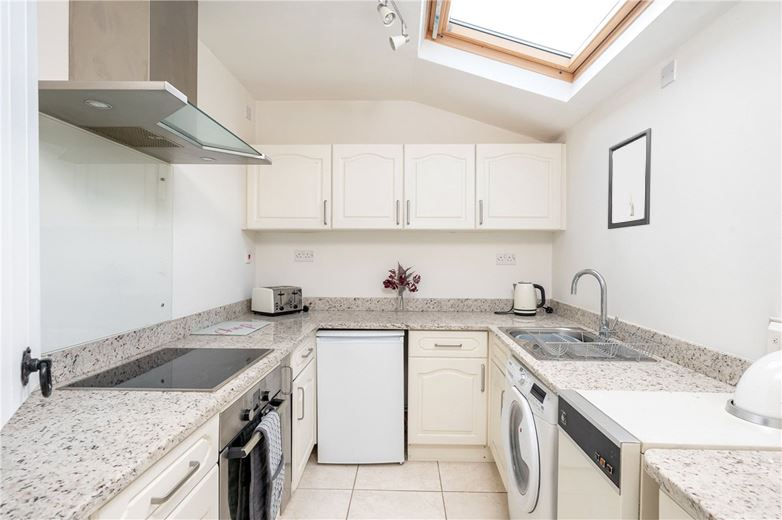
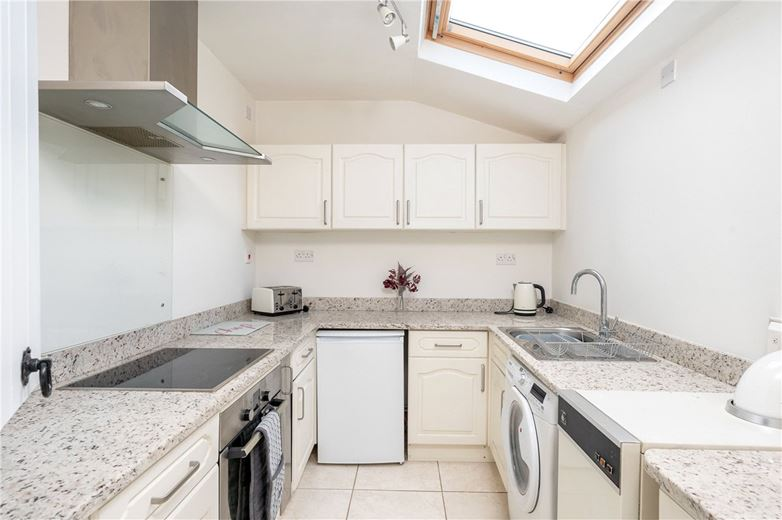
- wall art (627, 183)
